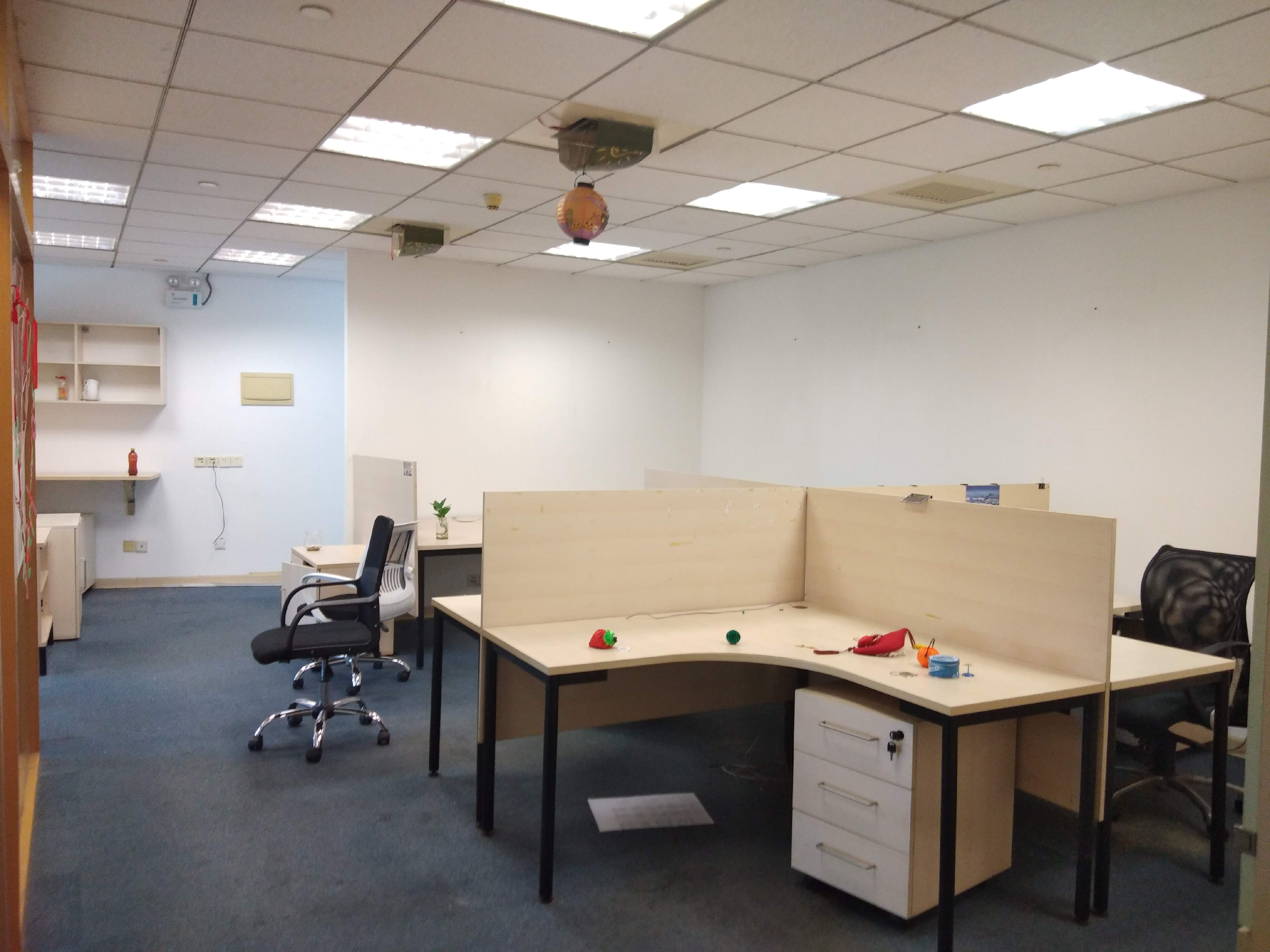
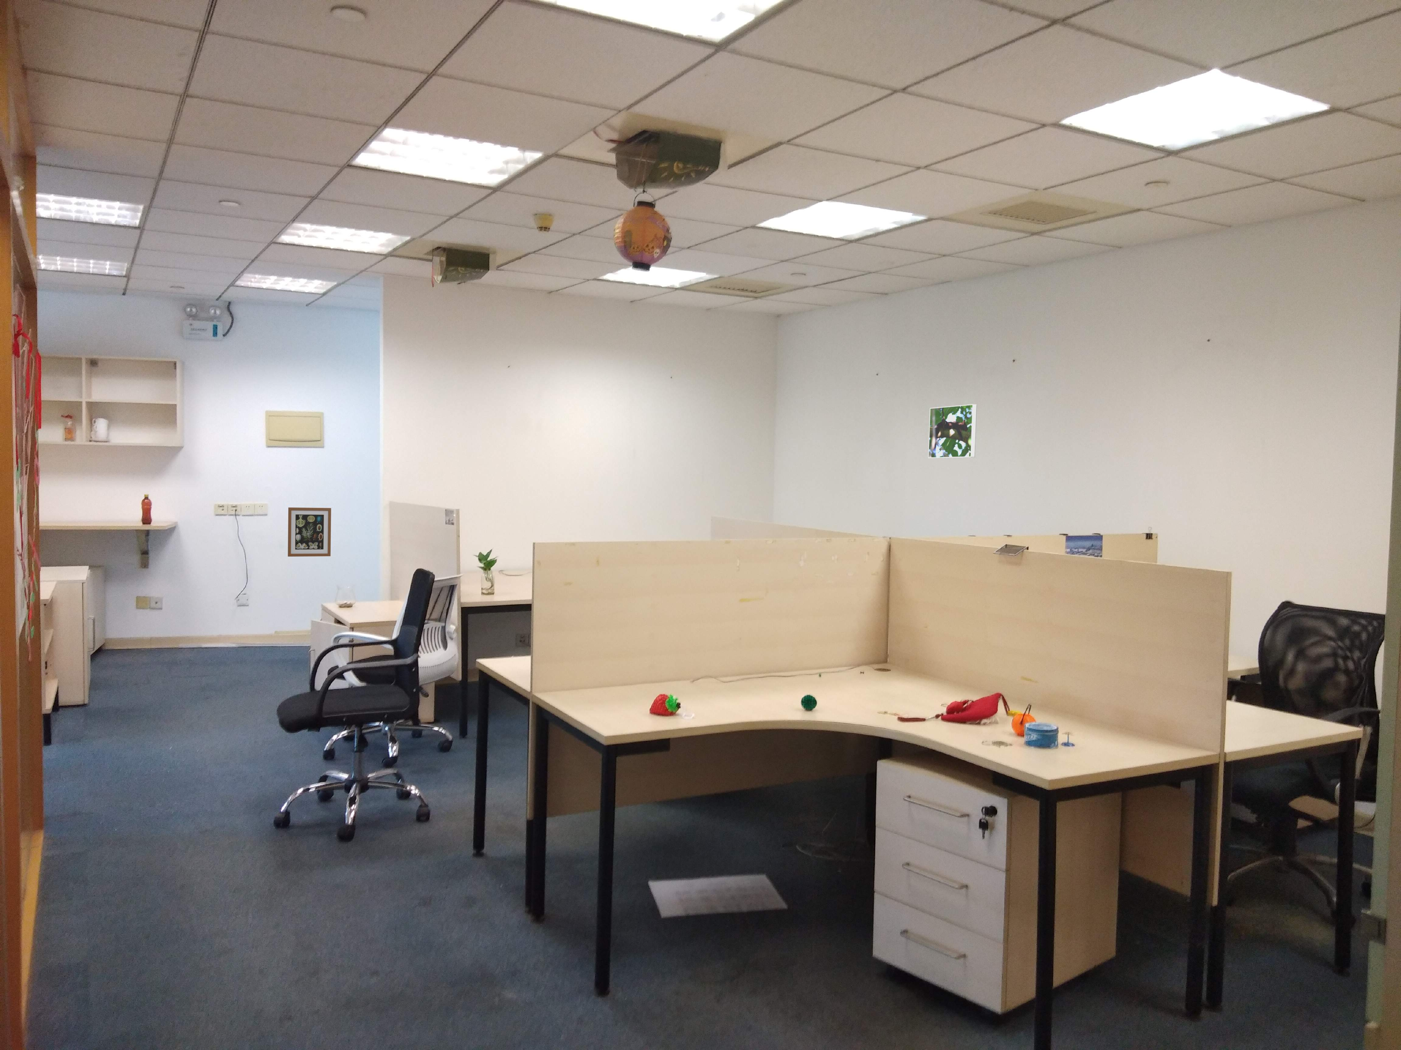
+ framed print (952, 432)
+ wall art (310, 532)
